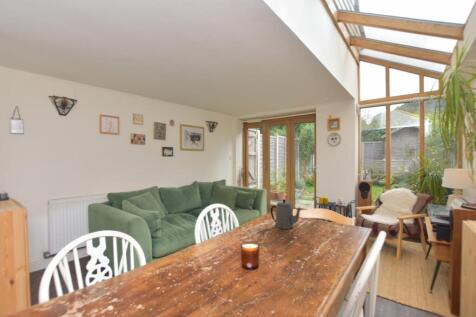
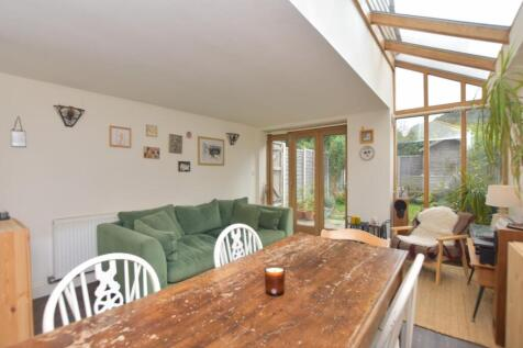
- teapot (285, 213)
